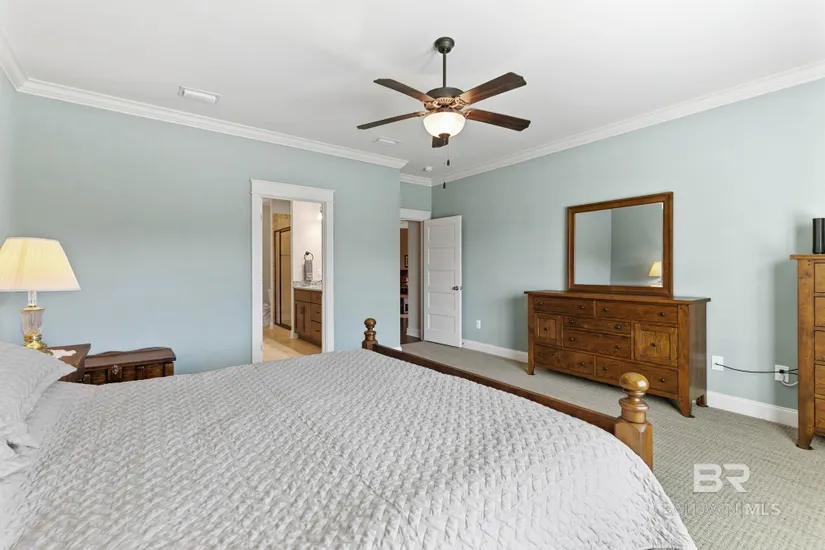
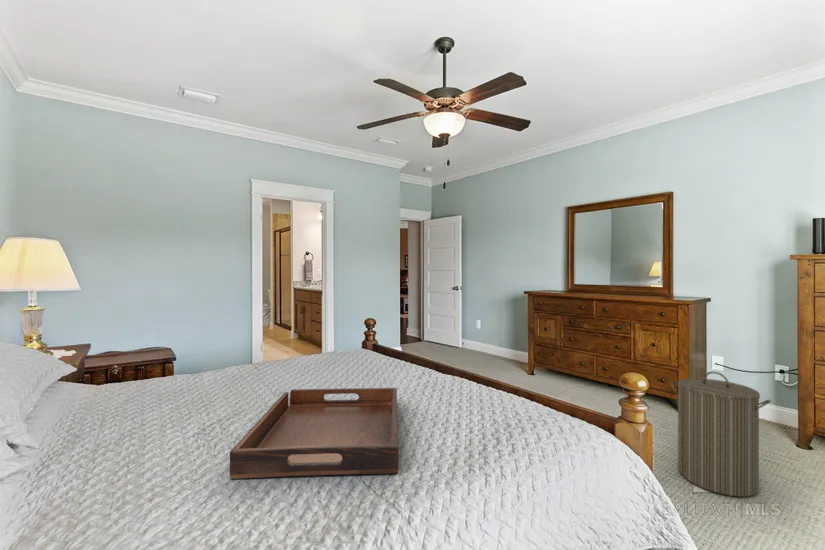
+ serving tray (331, 423)
+ laundry hamper (716, 425)
